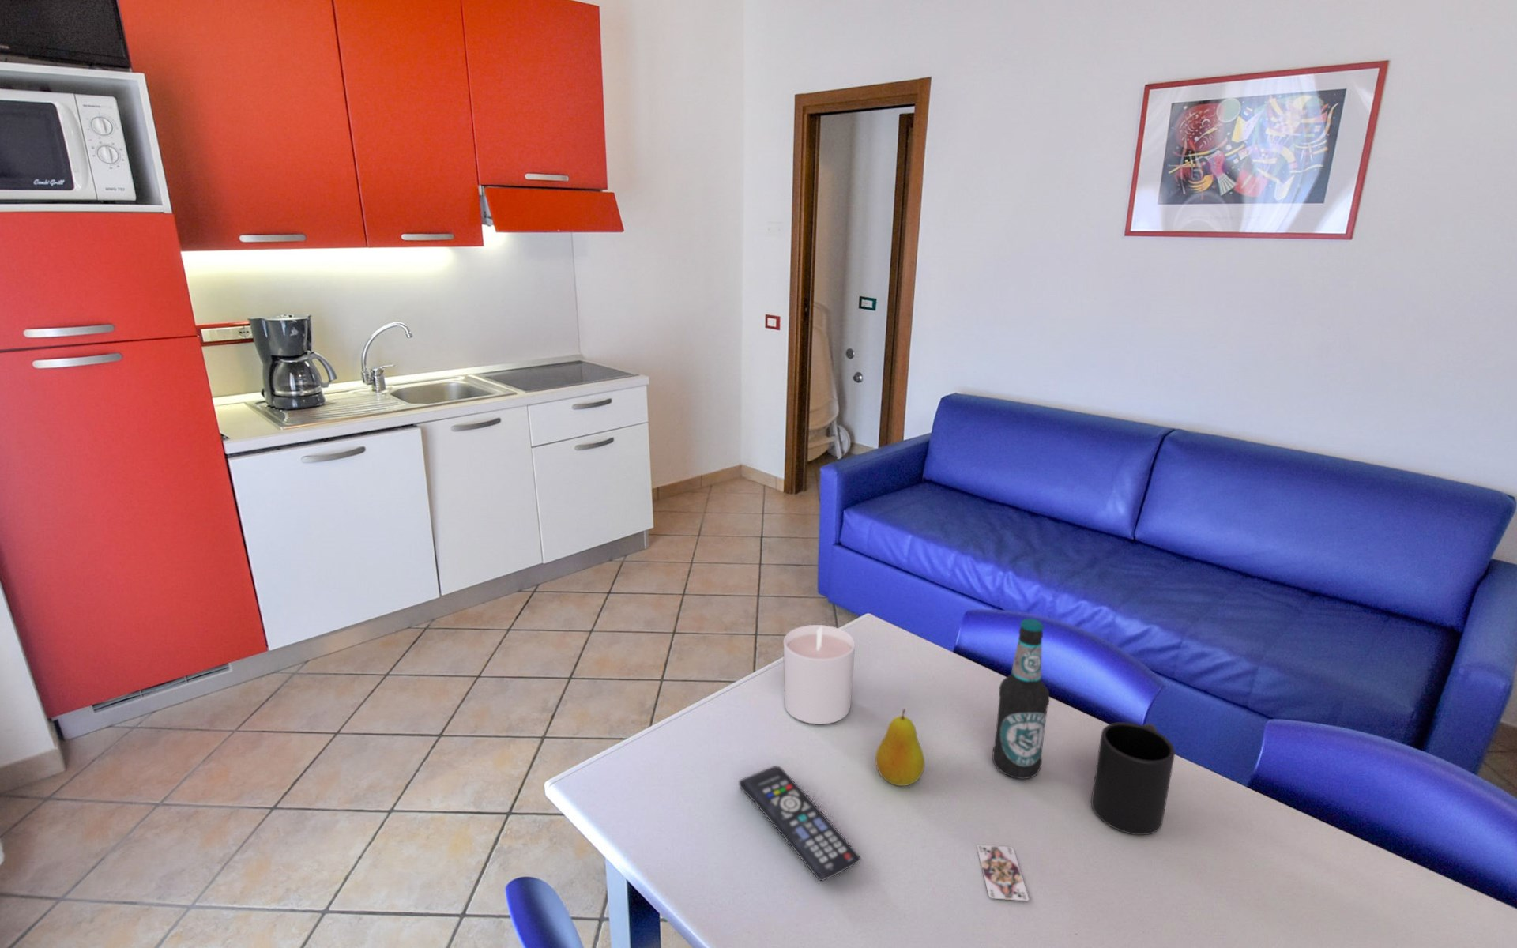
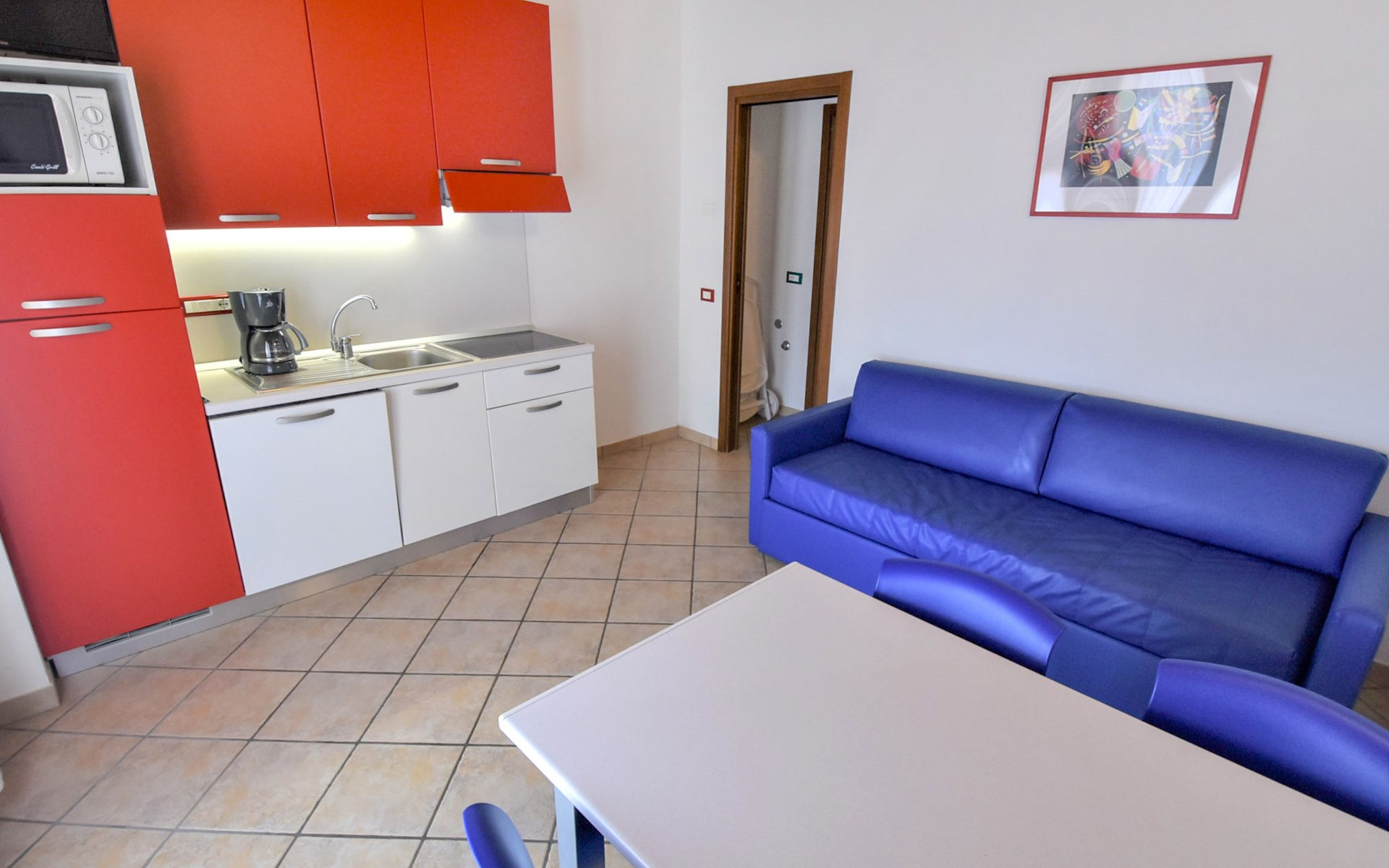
- candle (818, 667)
- mug (1135, 771)
- remote control (794, 817)
- card (1002, 872)
- fruit (901, 744)
- bottle (1023, 697)
